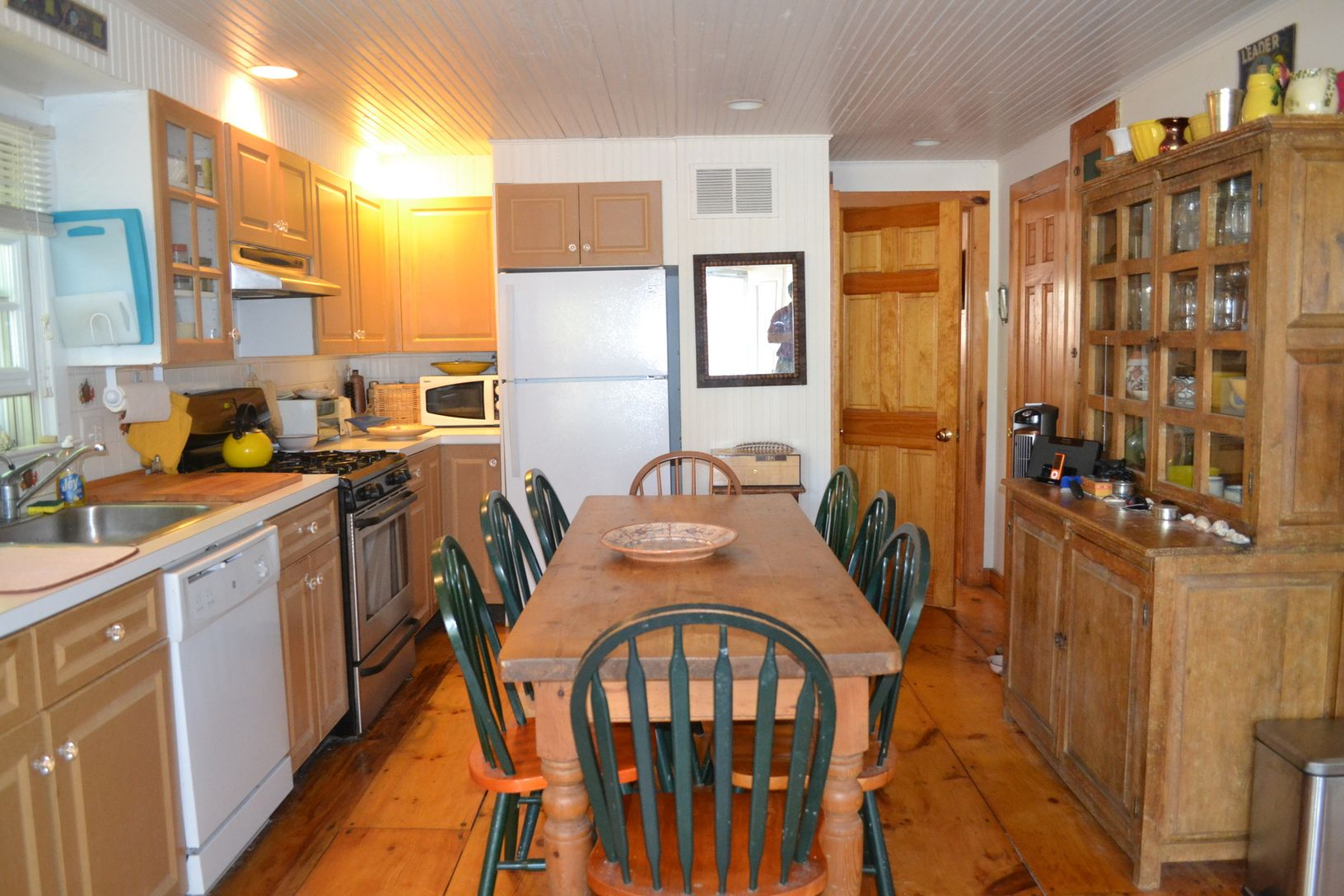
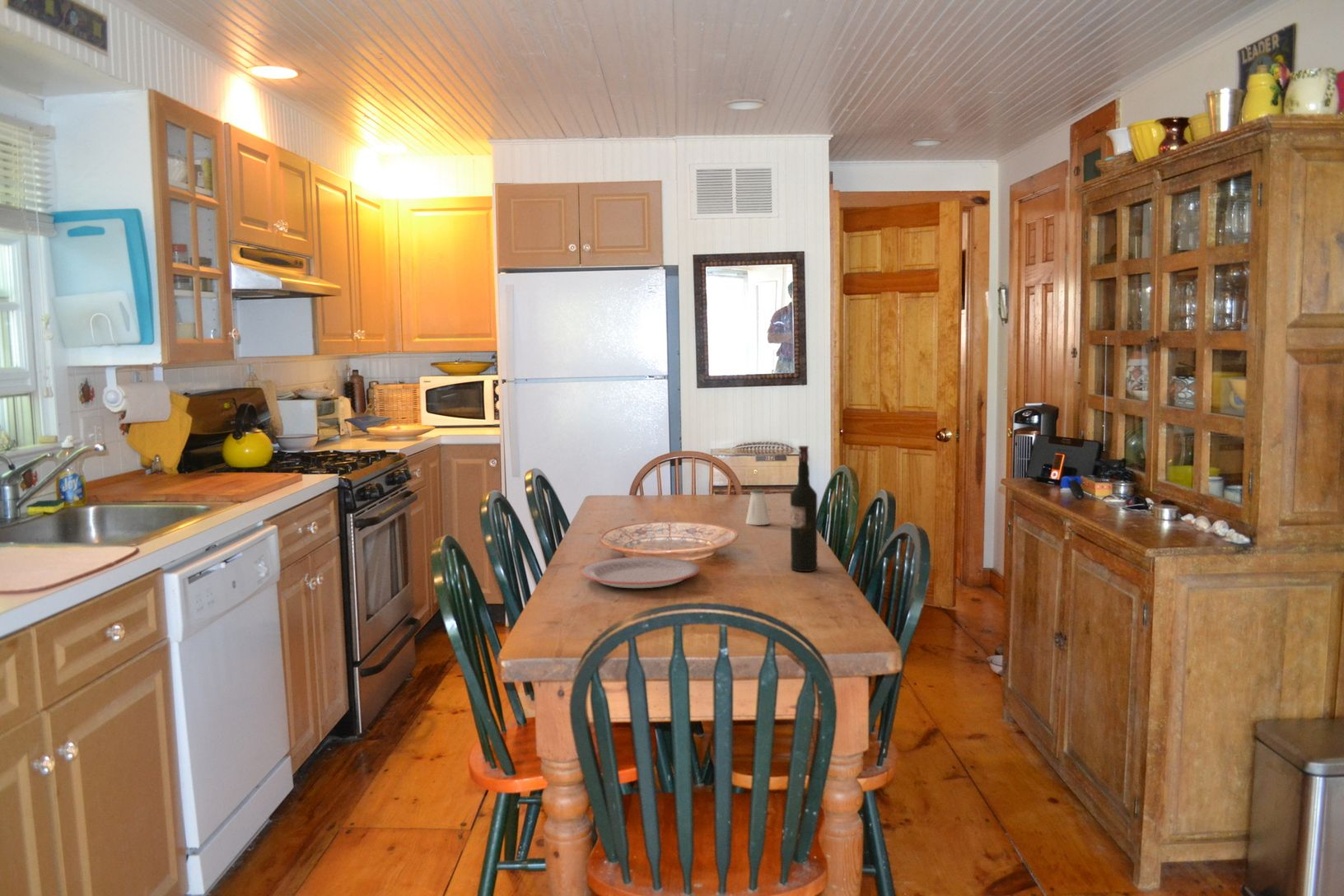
+ saltshaker (758, 506)
+ plate (641, 573)
+ wine bottle (804, 507)
